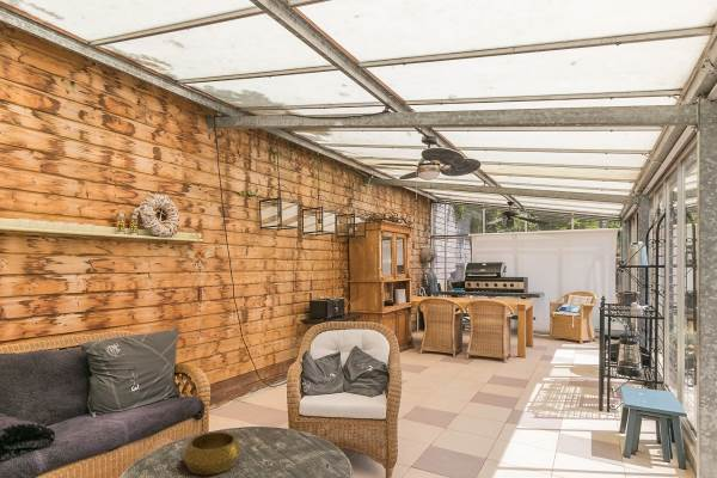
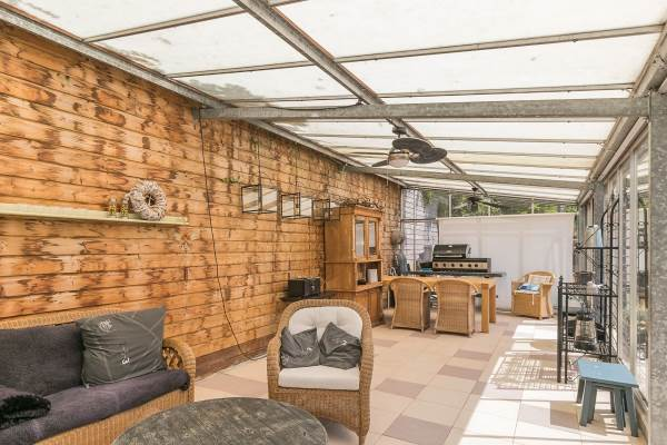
- decorative bowl (212, 452)
